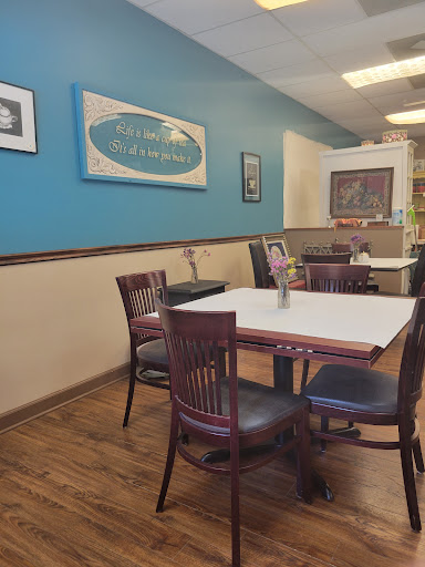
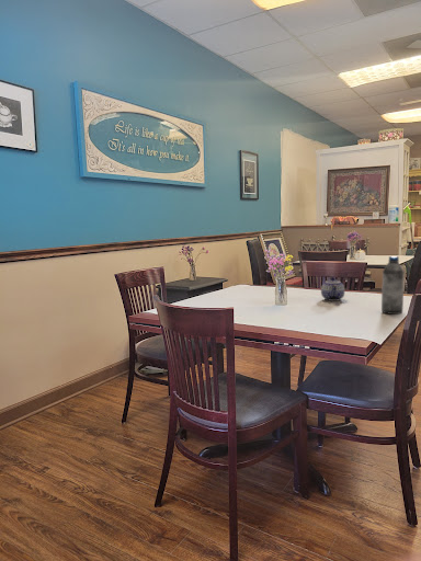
+ teapot (332, 288)
+ water bottle (392, 284)
